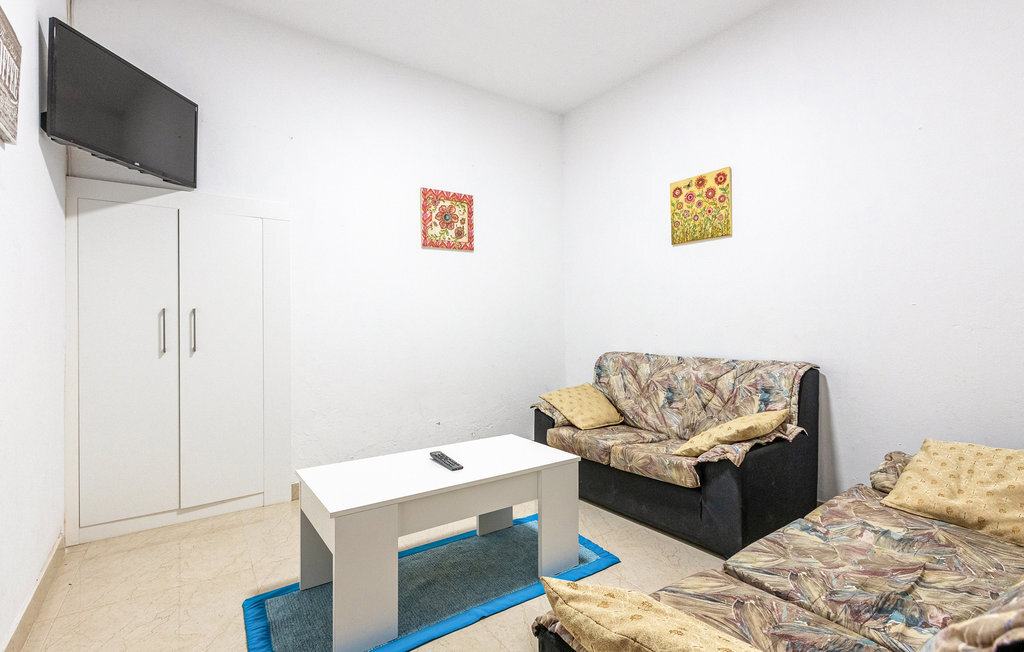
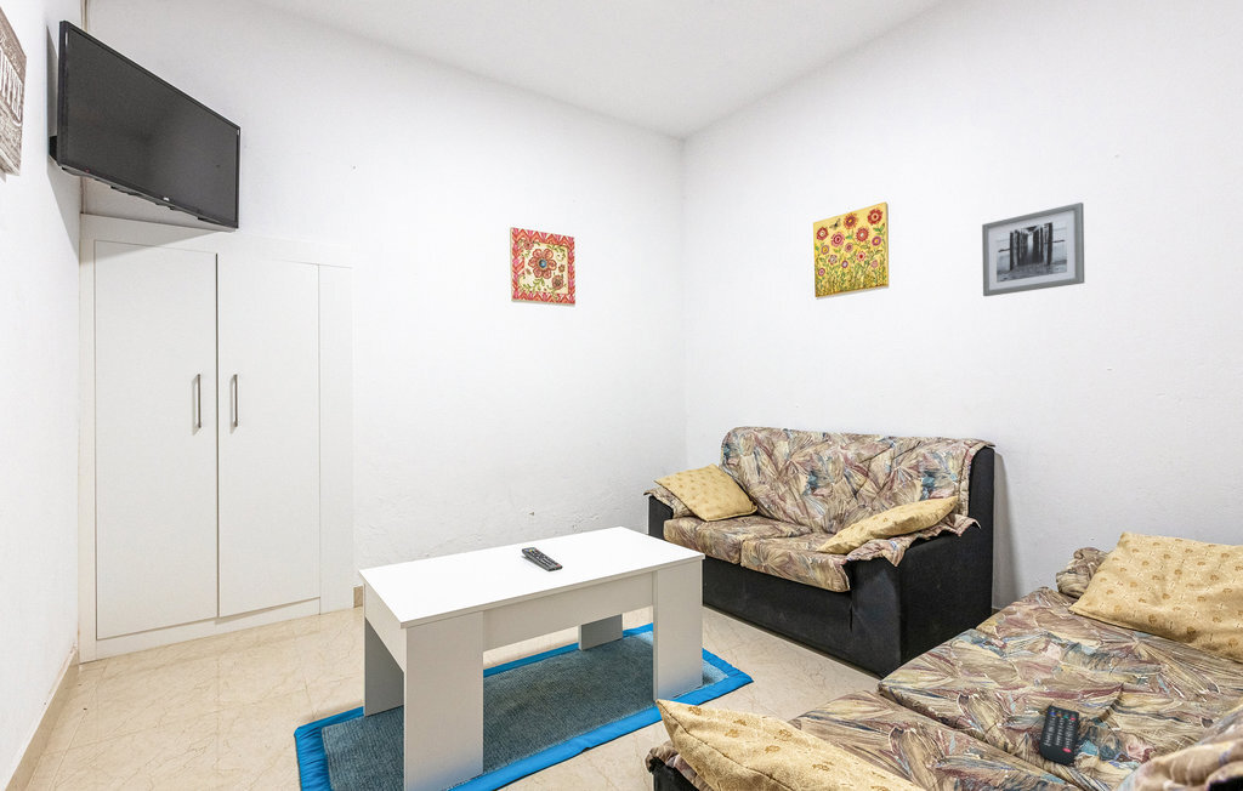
+ wall art (1029, 251)
+ remote control (1060, 732)
